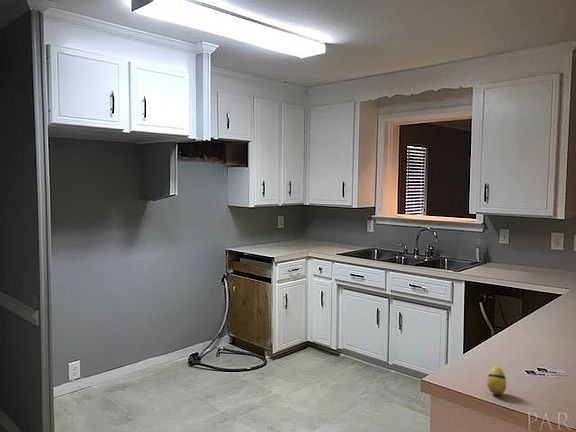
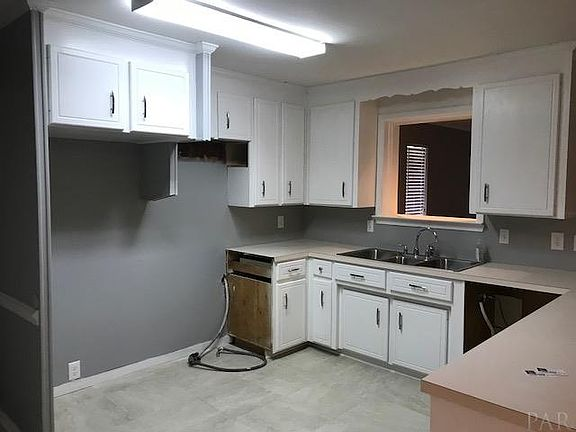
- decorative egg (496, 380)
